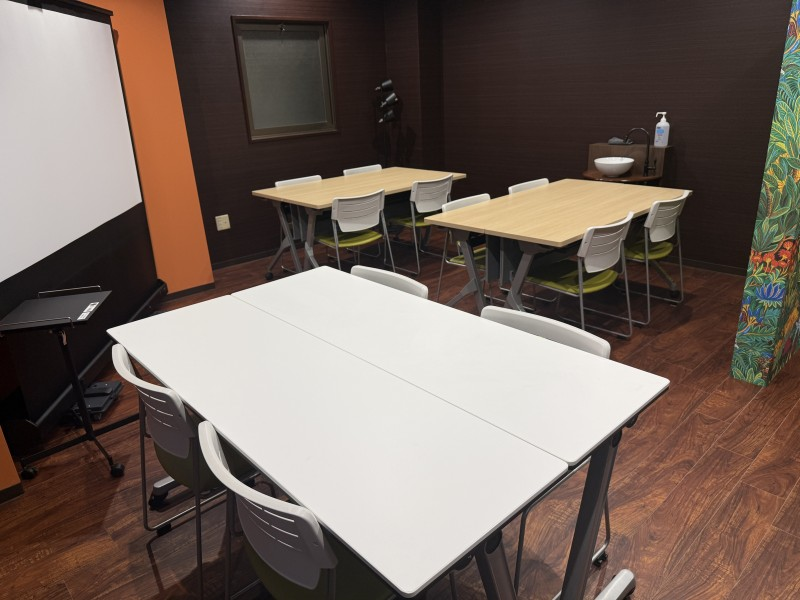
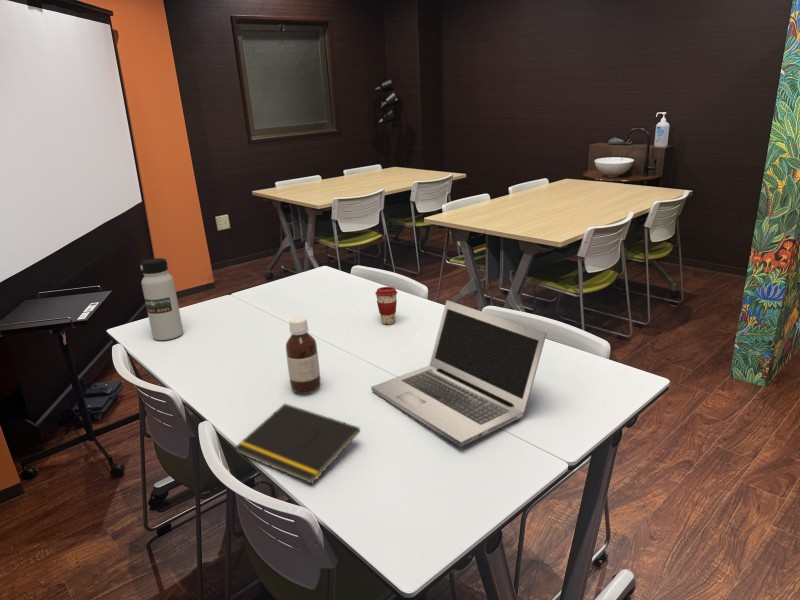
+ notepad (297, 439)
+ water bottle (161, 298)
+ laptop (453, 364)
+ bottle (302, 354)
+ coffee cup (387, 305)
